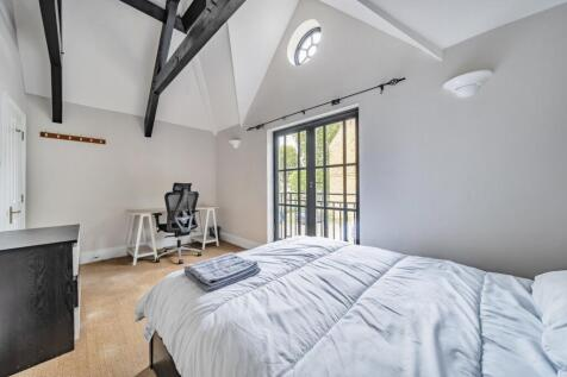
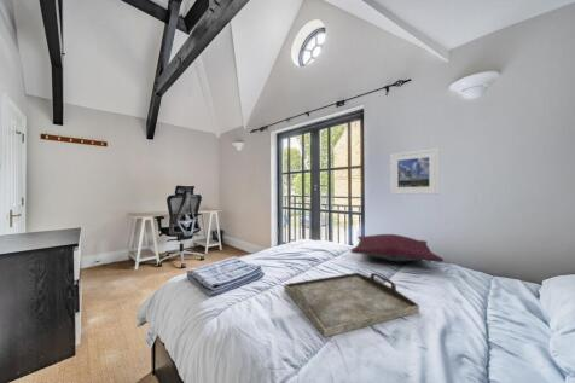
+ serving tray (344, 291)
+ pillow (391, 246)
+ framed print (412, 173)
